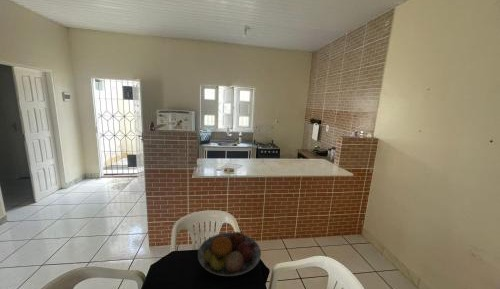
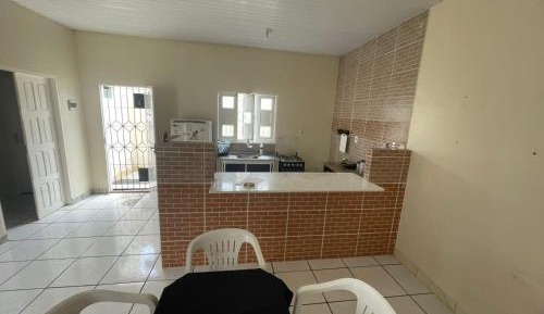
- fruit bowl (229, 248)
